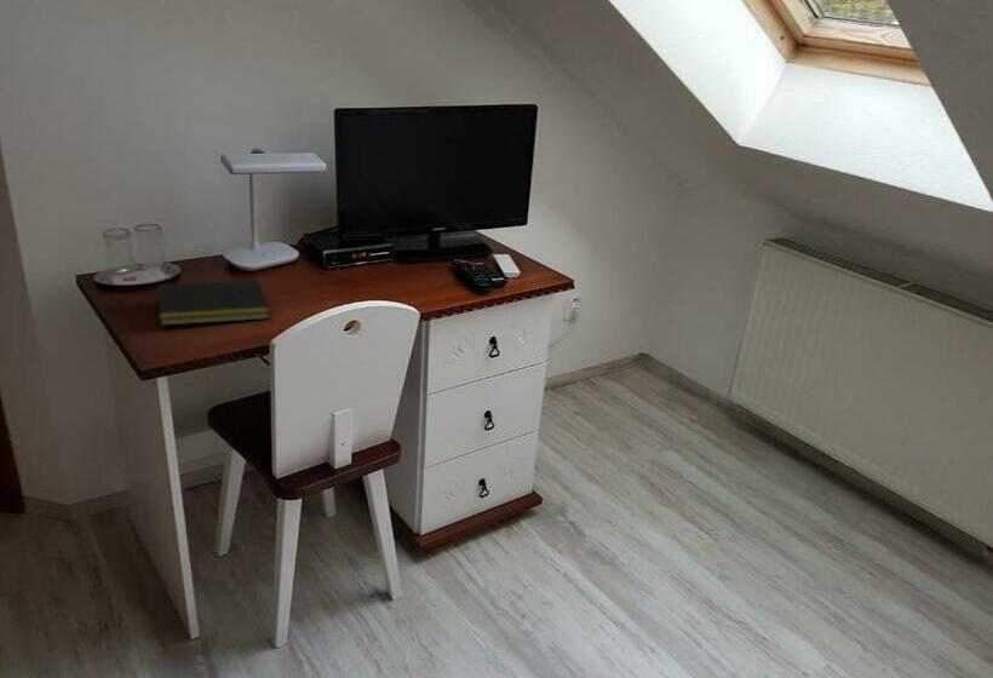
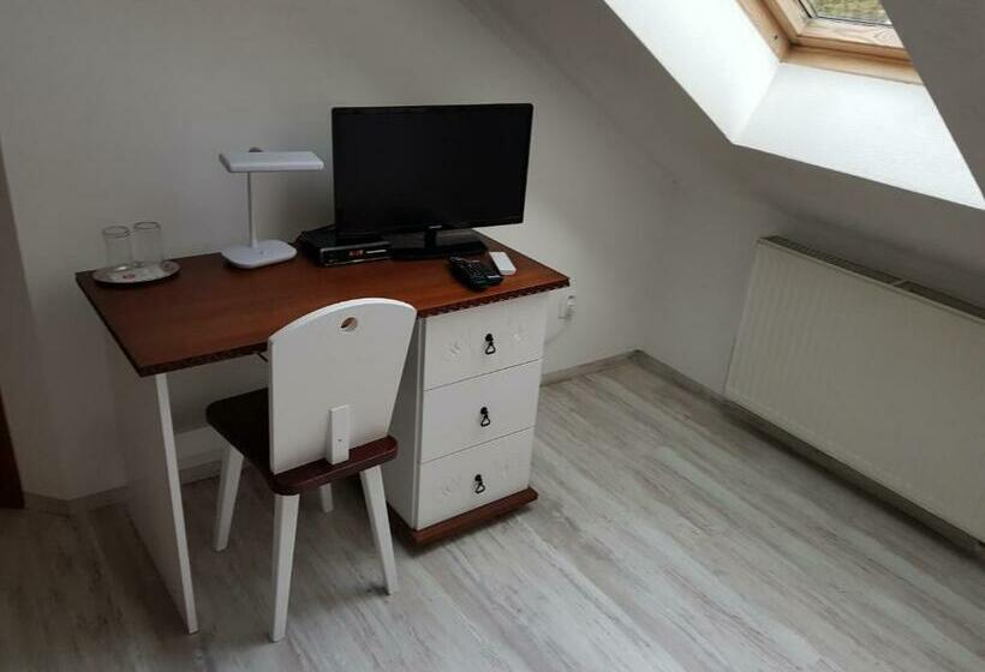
- notepad (213, 301)
